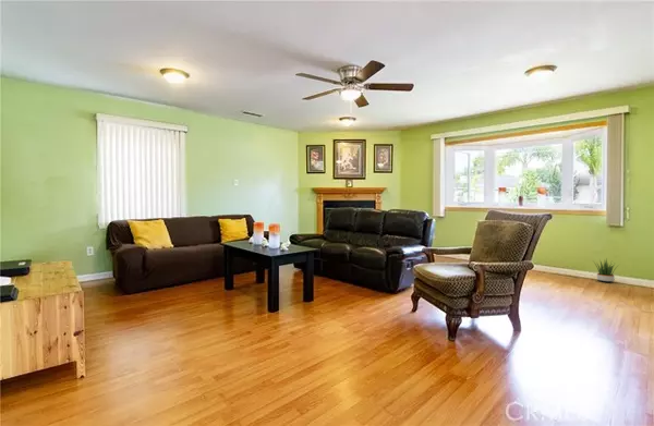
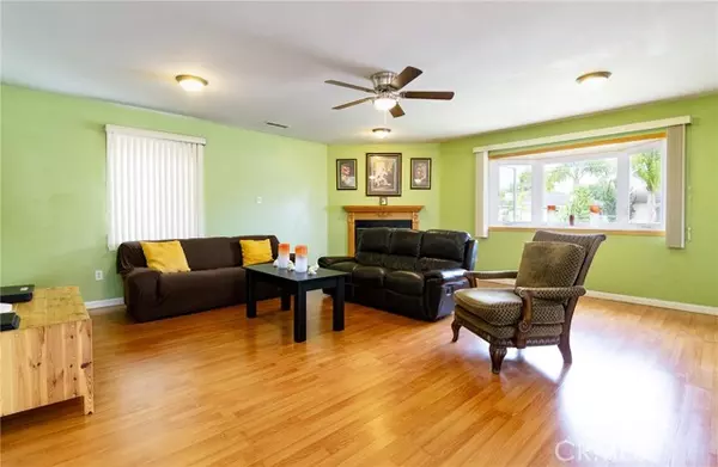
- potted plant (605, 269)
